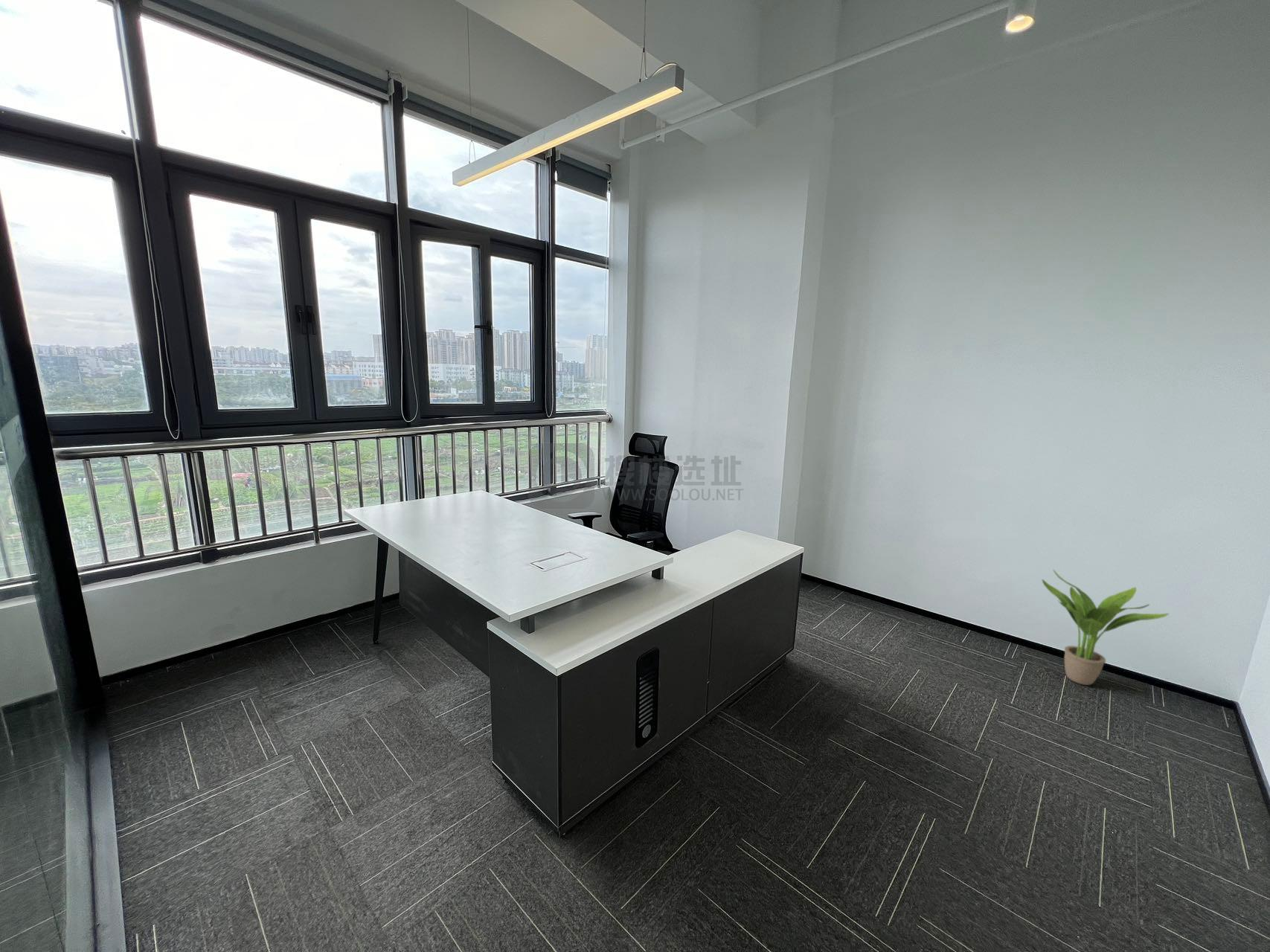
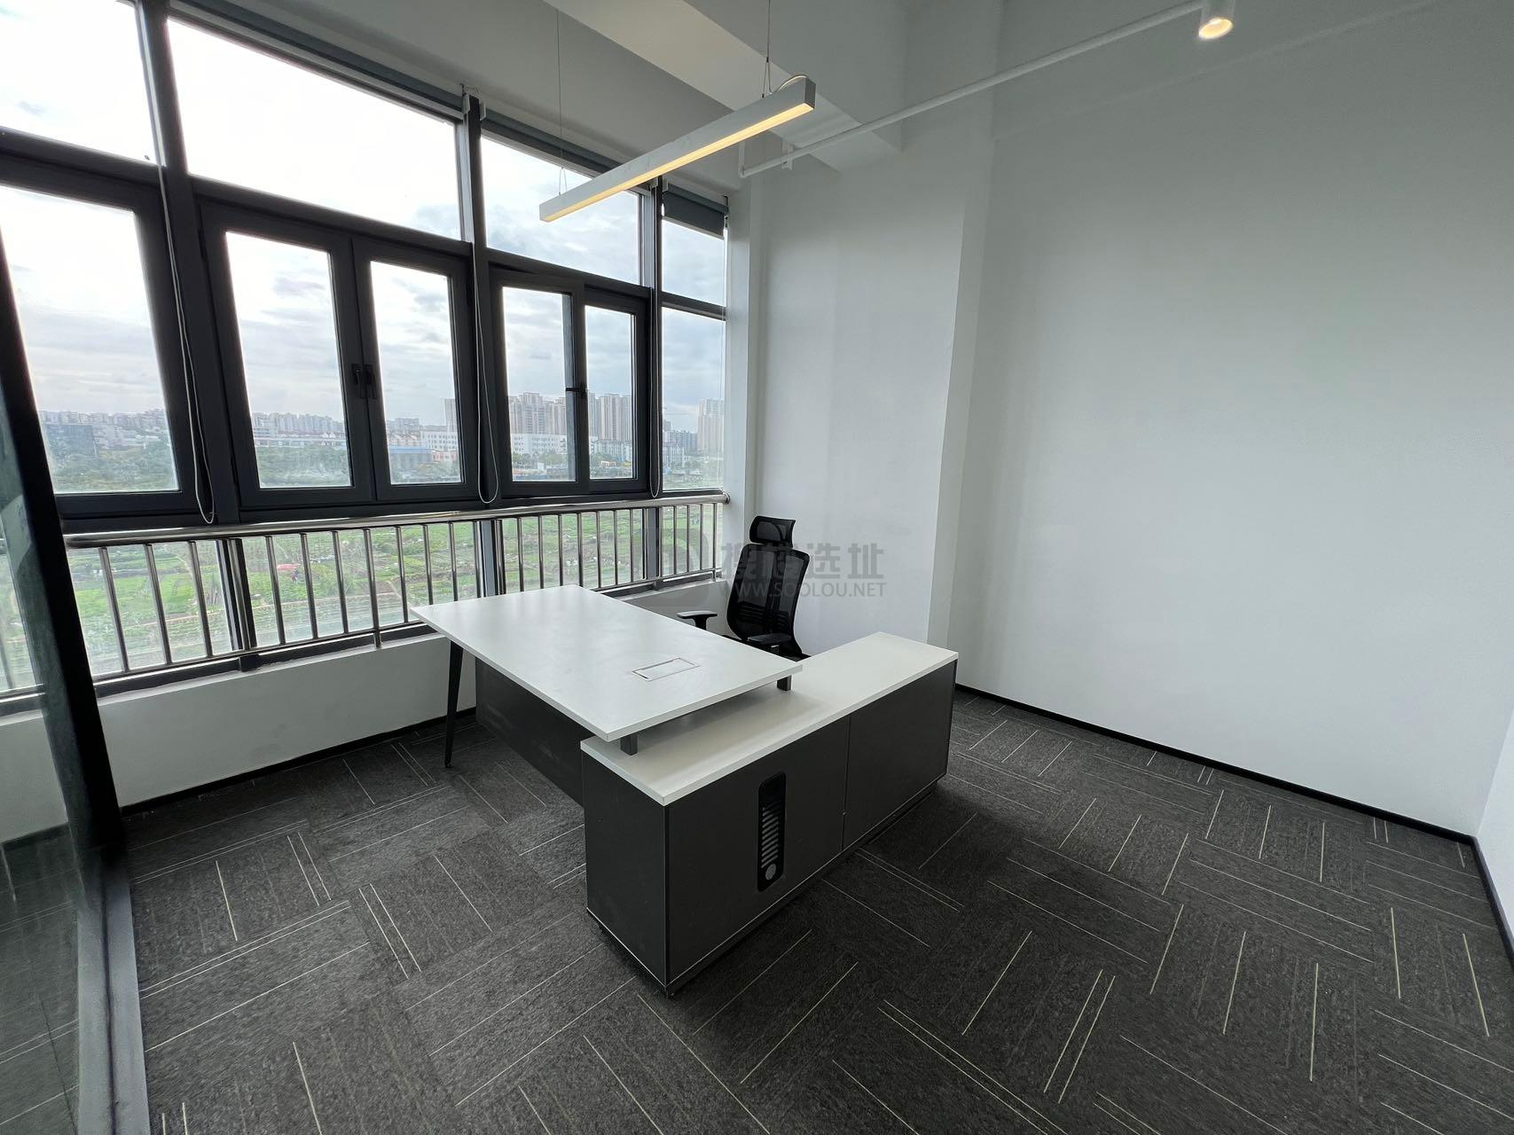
- potted plant (1094, 631)
